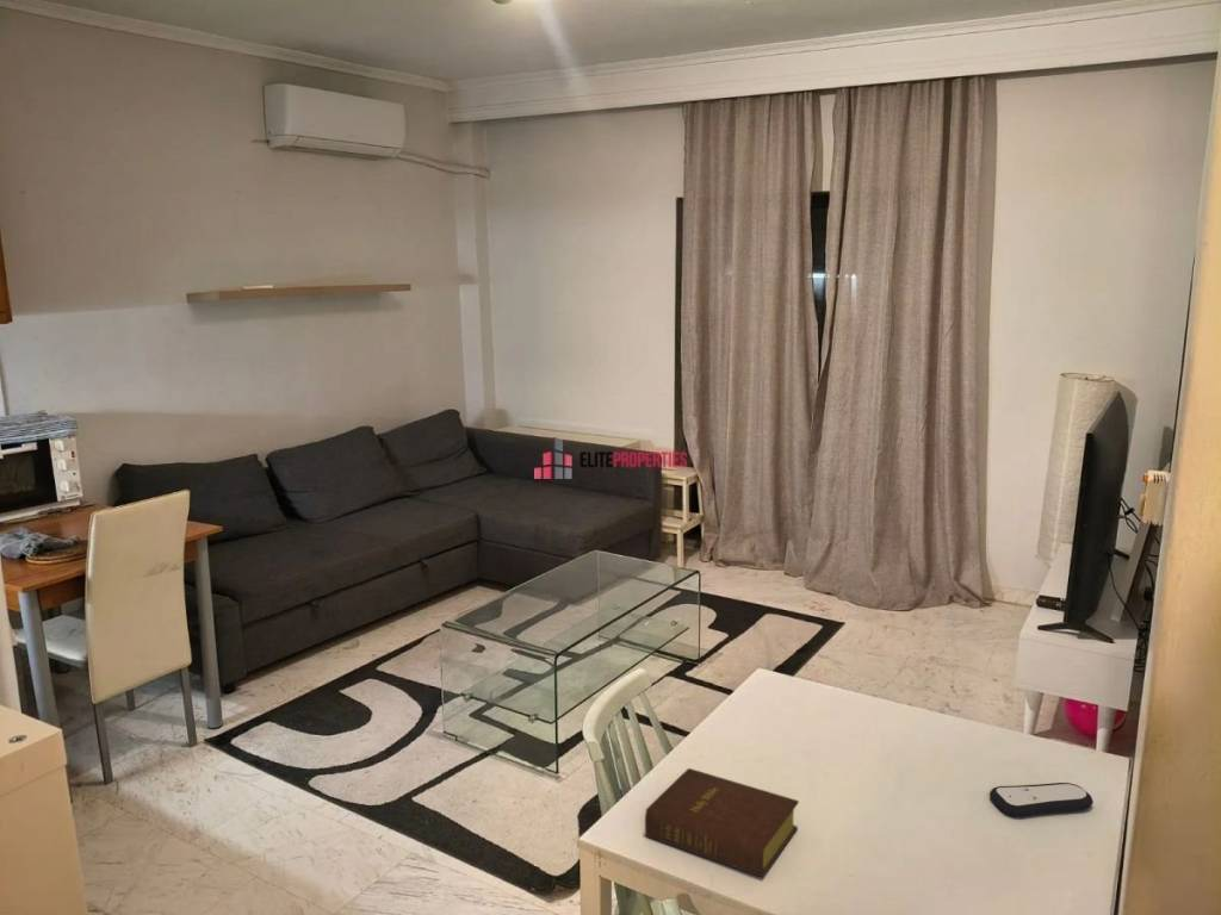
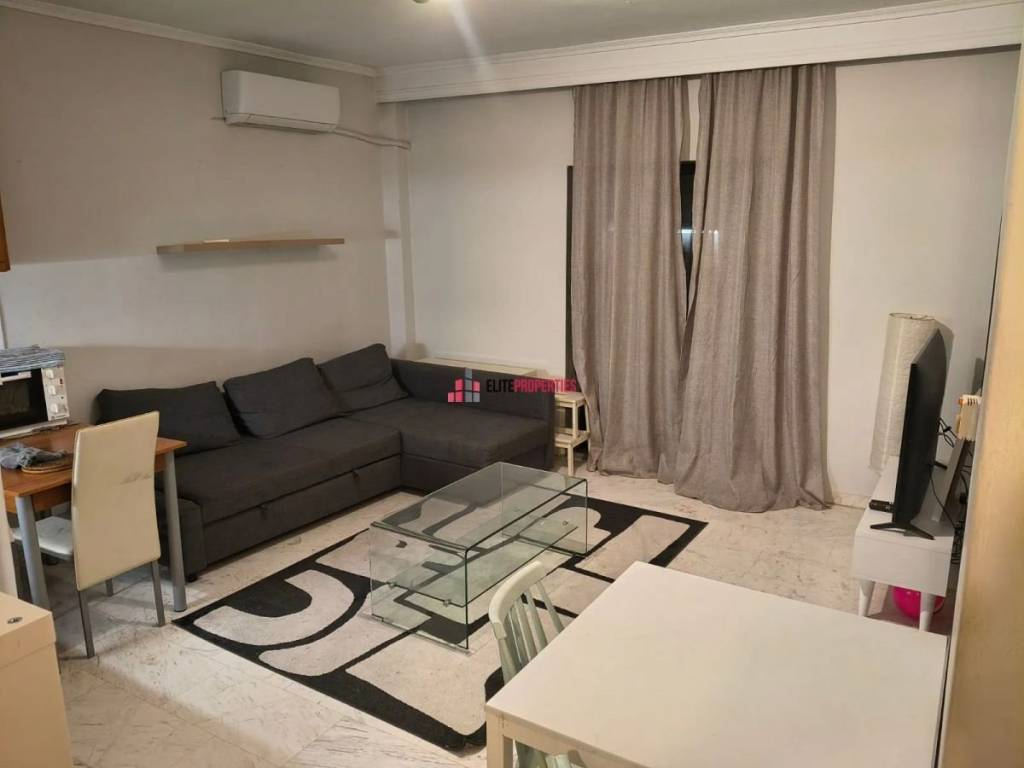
- remote control (1041, 798)
- bible (721, 818)
